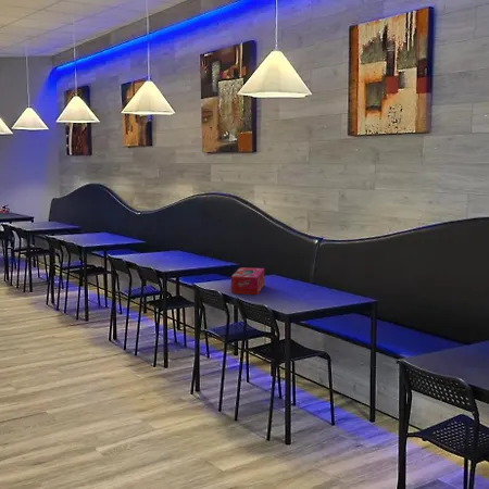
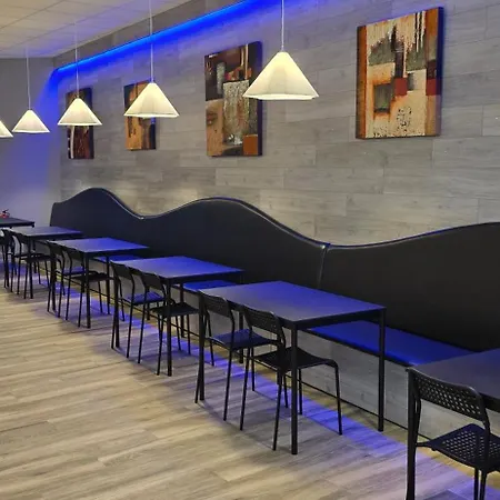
- tissue box (248, 280)
